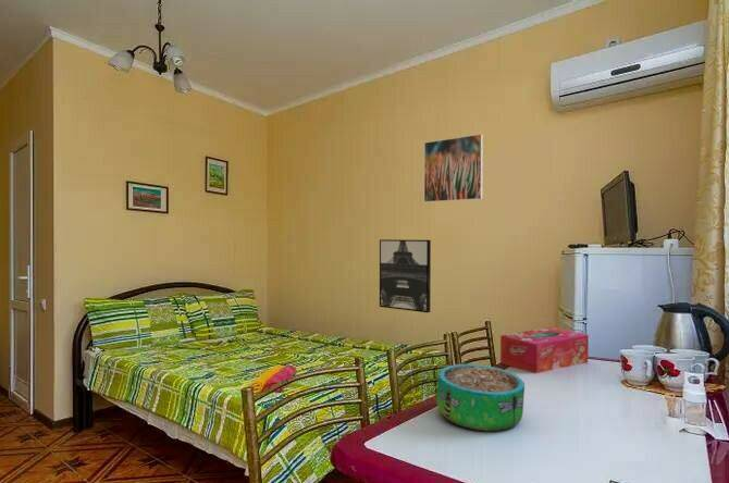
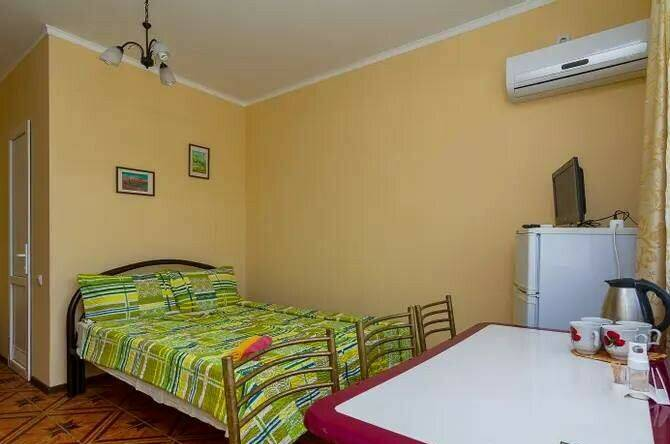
- decorative bowl (479, 396)
- wall art (404, 274)
- tissue box (544, 348)
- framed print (452, 170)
